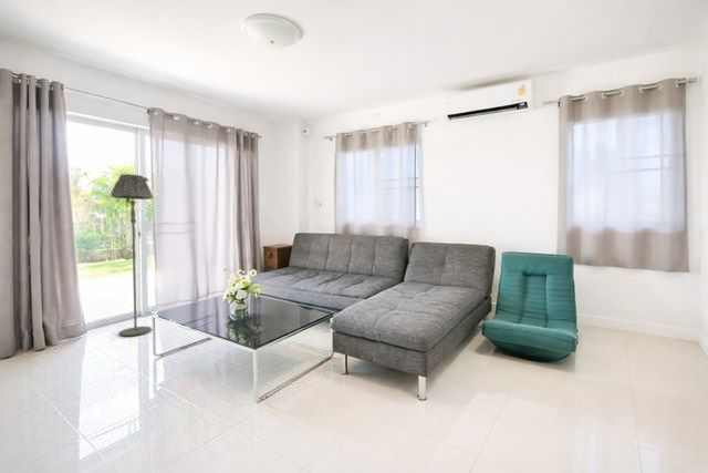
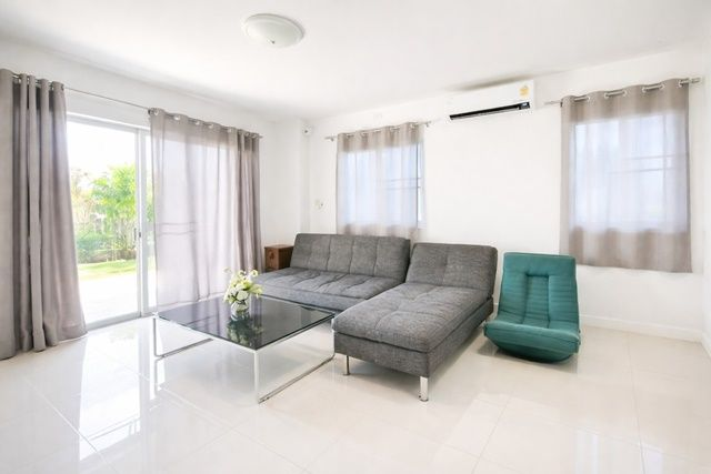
- floor lamp (133, 254)
